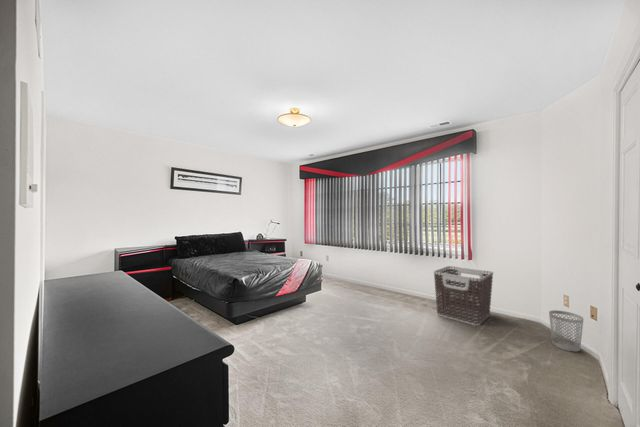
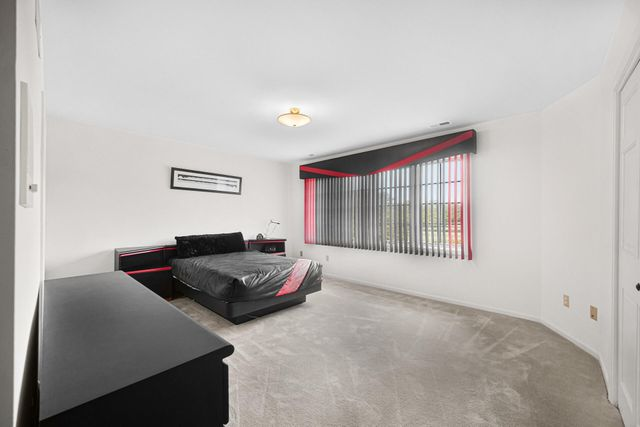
- clothes hamper (463, 293)
- wastebasket (565, 330)
